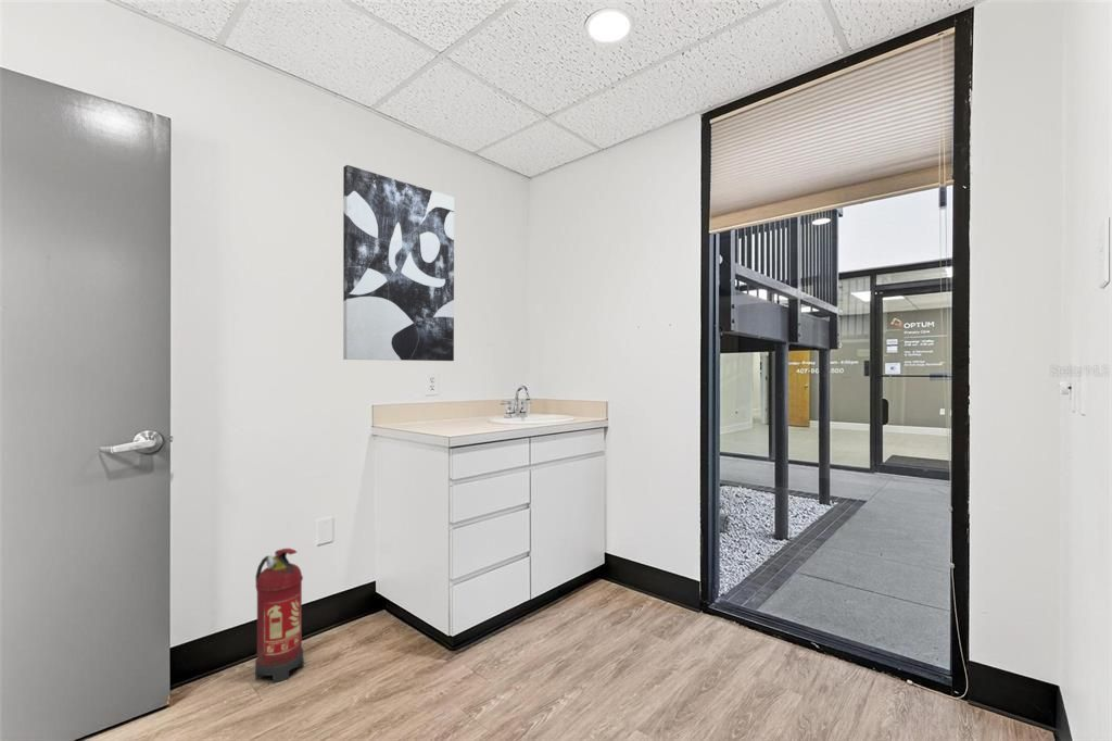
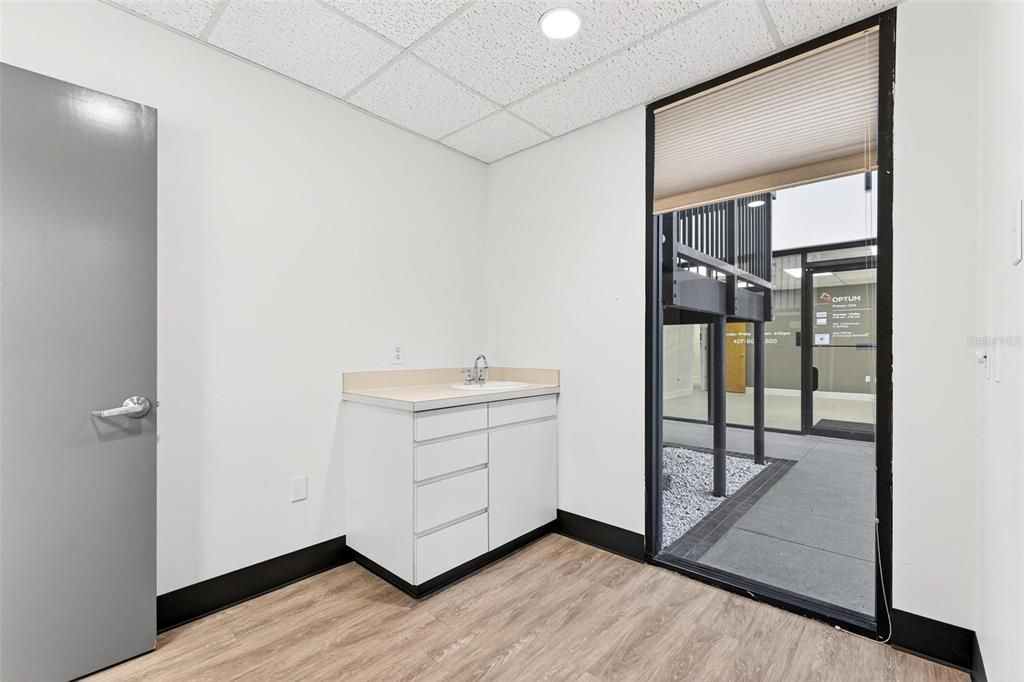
- fire extinguisher (278, 606)
- wall art (403, 272)
